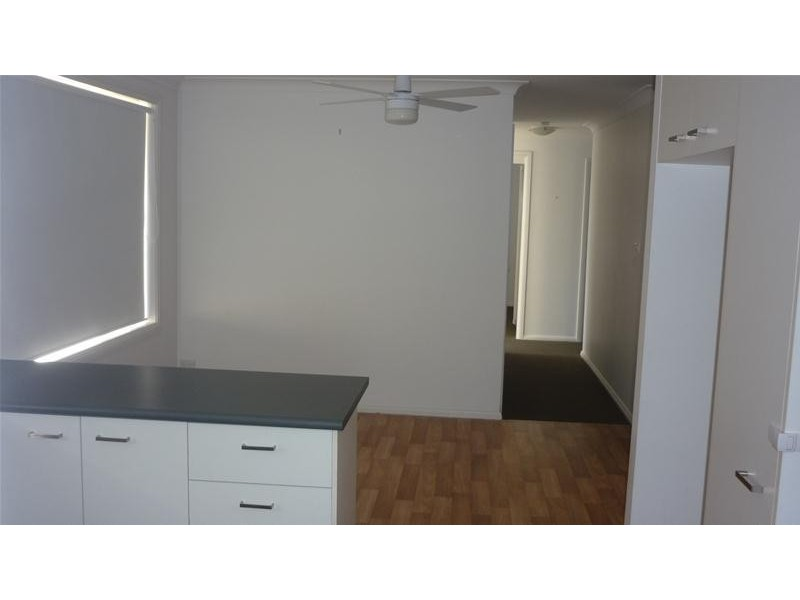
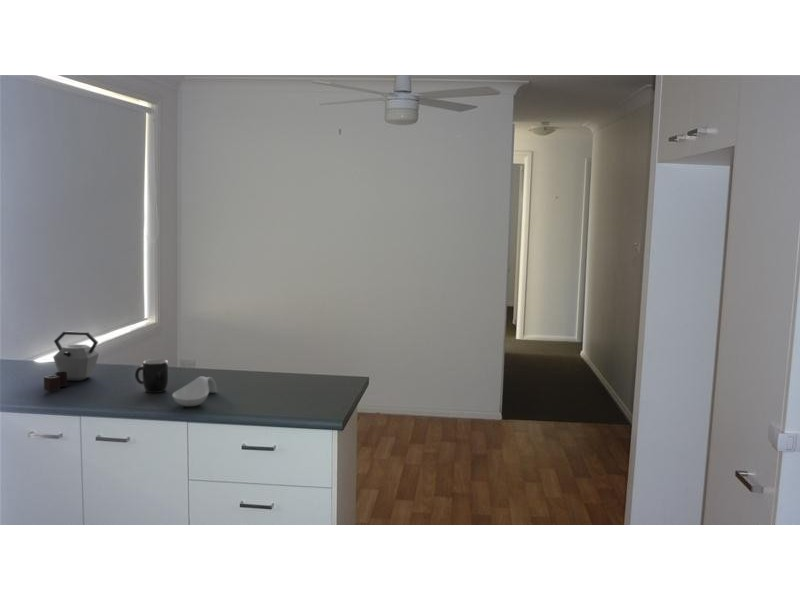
+ mug (151, 375)
+ kettle (67, 359)
+ spoon rest (197, 390)
